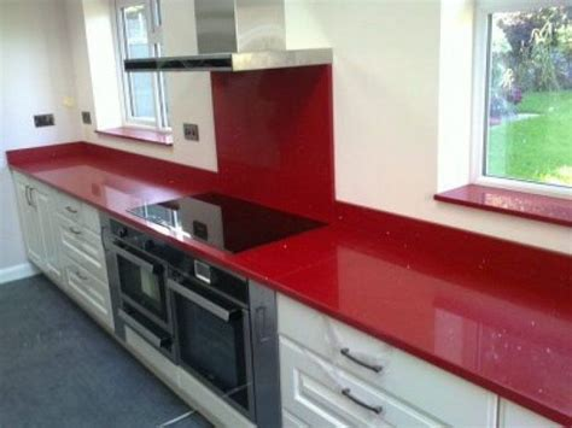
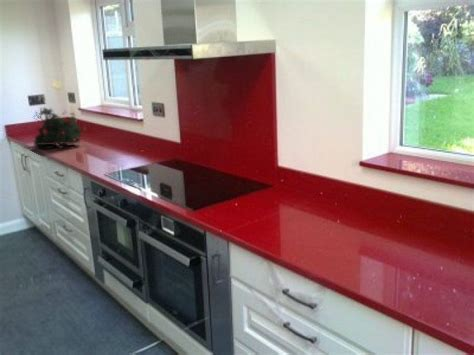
+ plant (52, 126)
